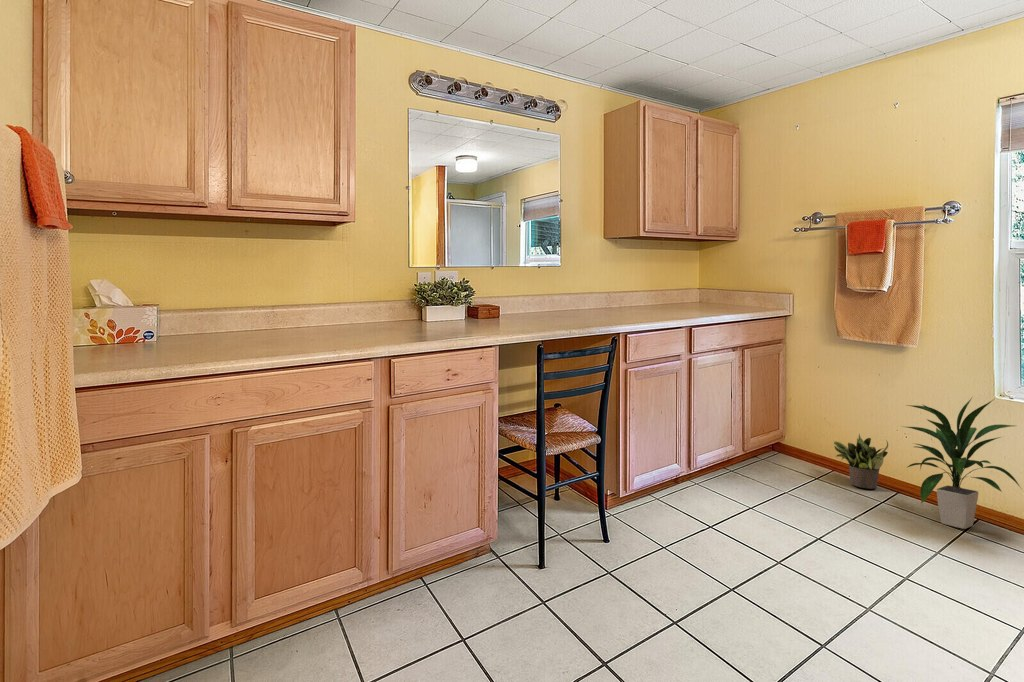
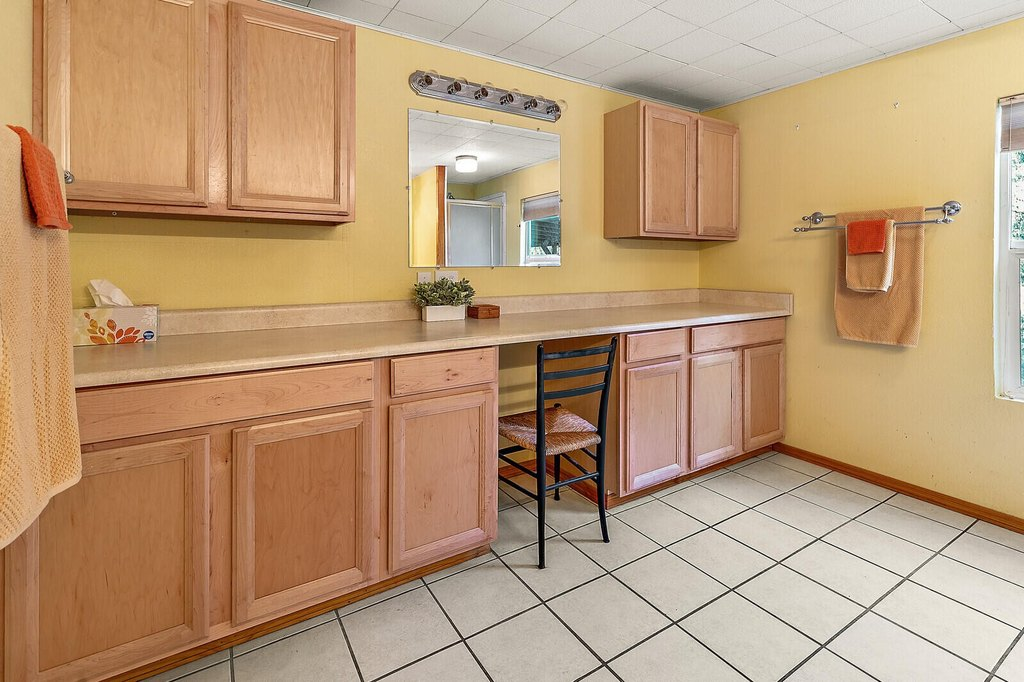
- potted plant (858, 458)
- indoor plant (952, 459)
